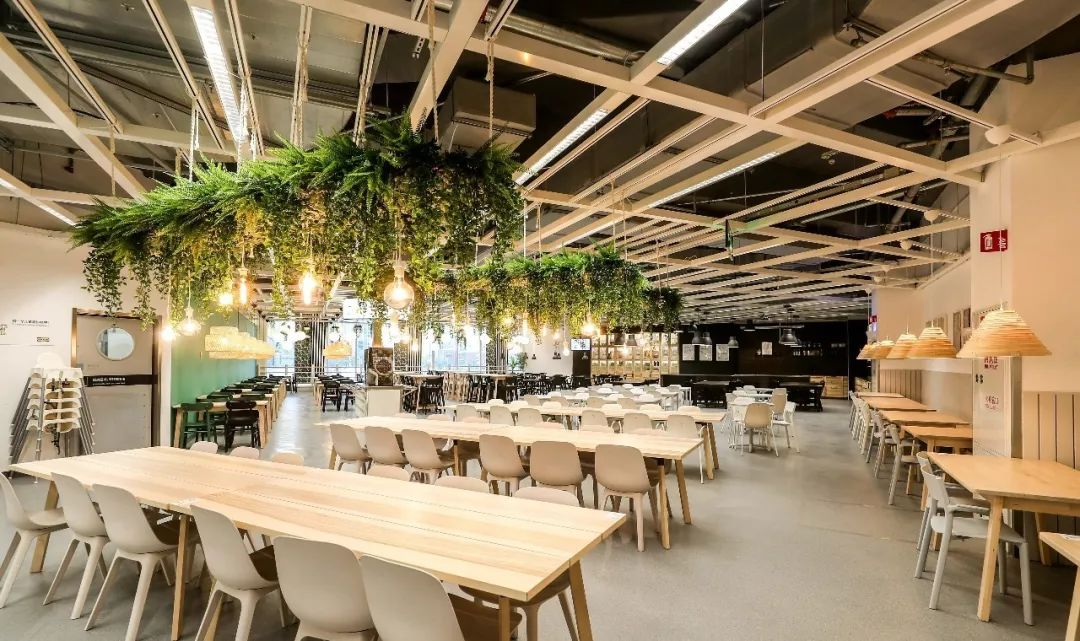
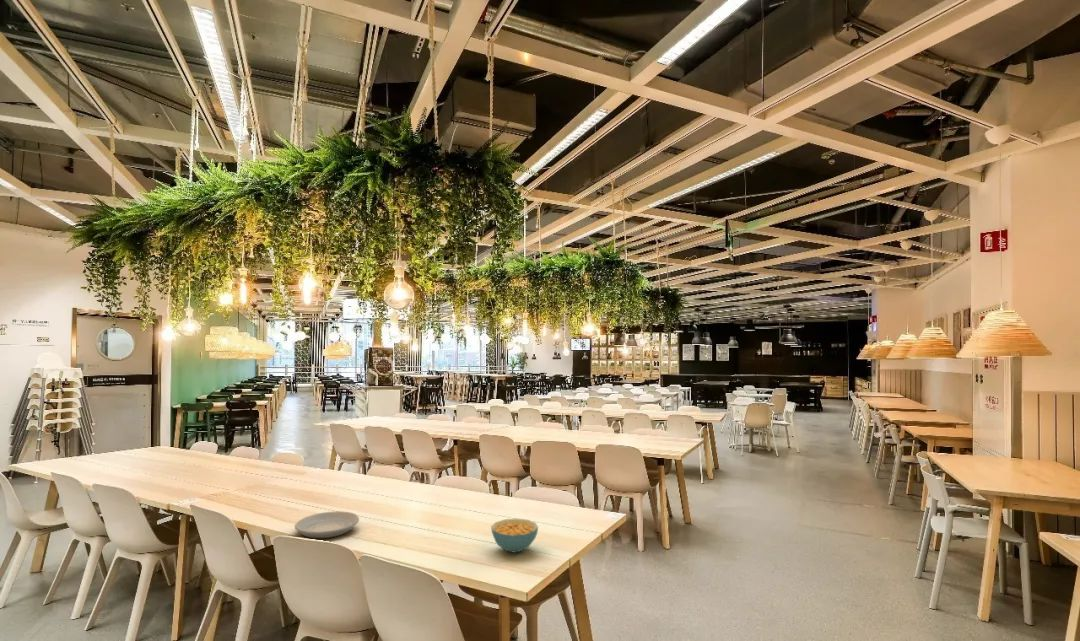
+ cereal bowl (514, 538)
+ plate (327, 526)
